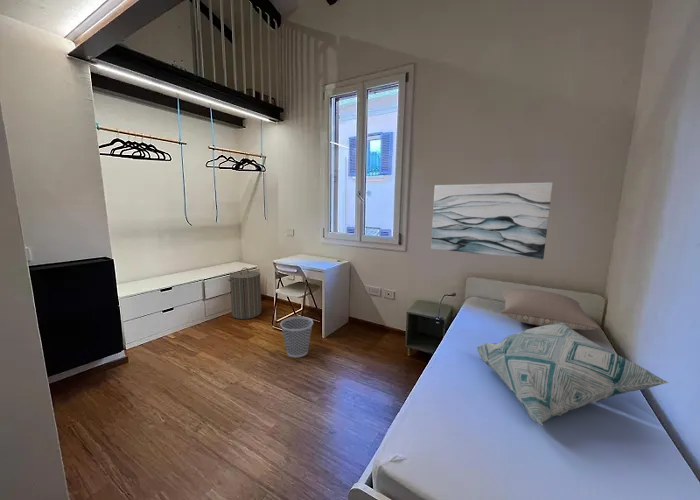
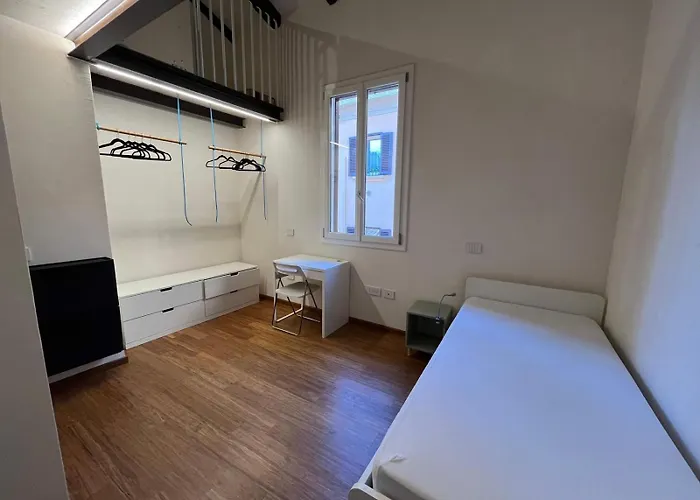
- wall art (485, 219)
- wastebasket (297, 337)
- laundry hamper (245, 291)
- decorative pillow (552, 365)
- pillow (542, 307)
